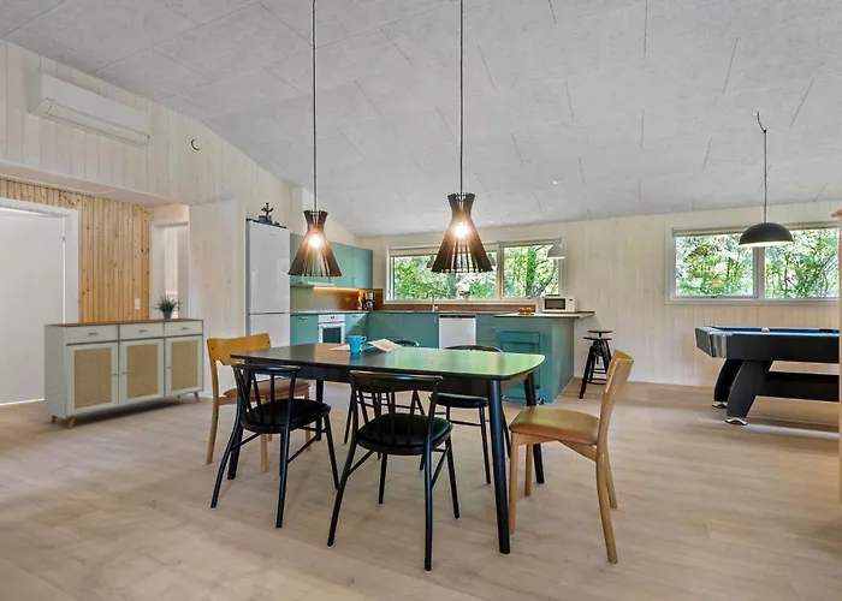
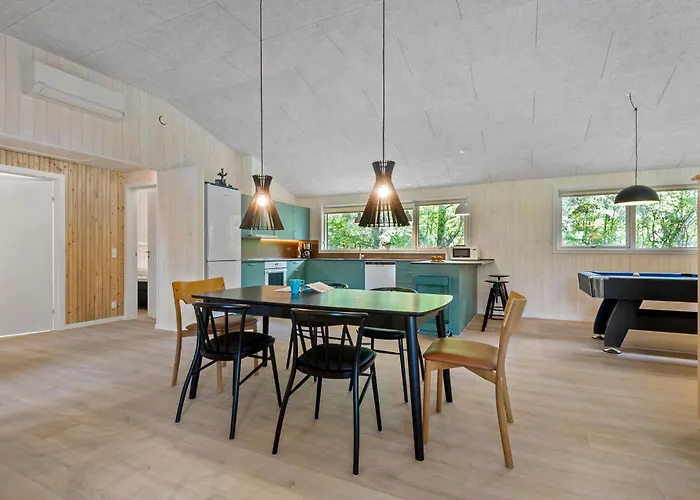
- sideboard (131, 365)
- potted plant (167, 304)
